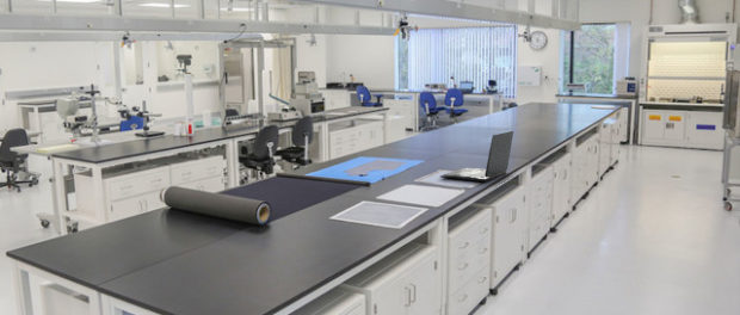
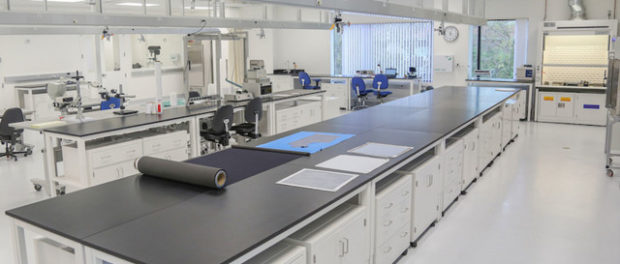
- laptop (488, 155)
